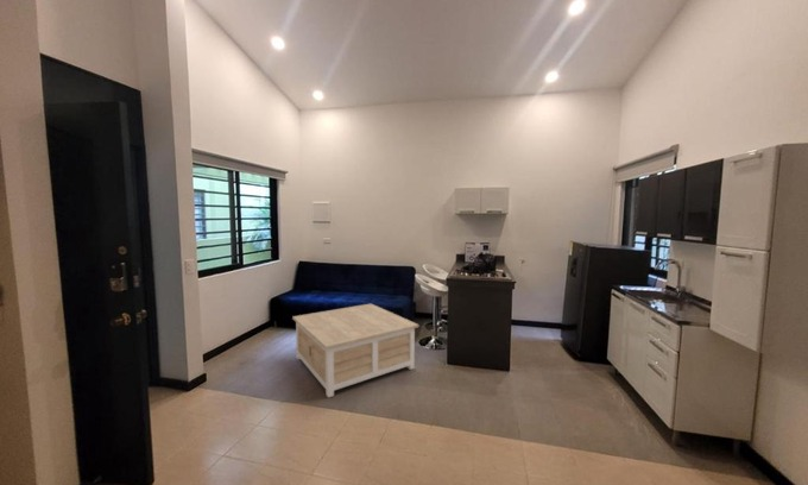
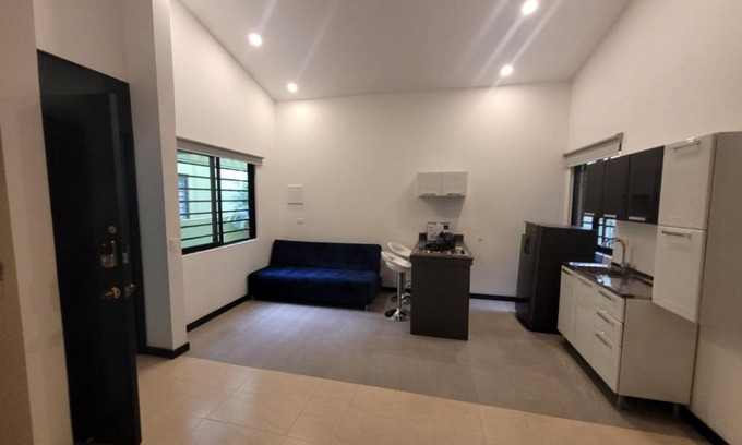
- coffee table (353, 341)
